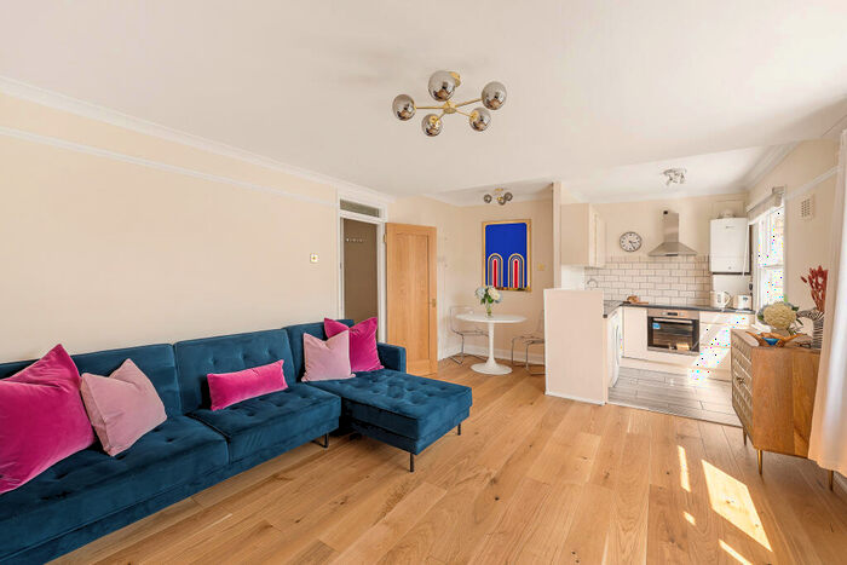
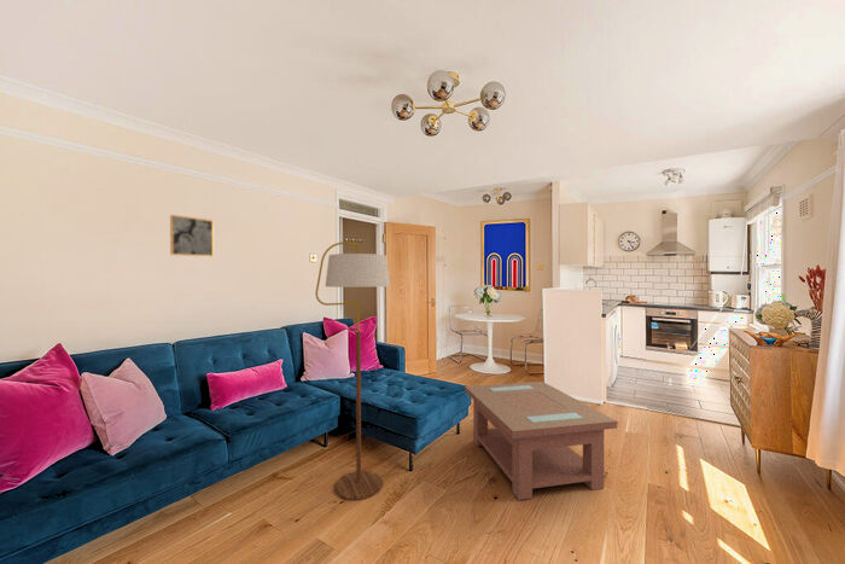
+ coffee table (530, 431)
+ wall art (192, 237)
+ floor lamp (356, 365)
